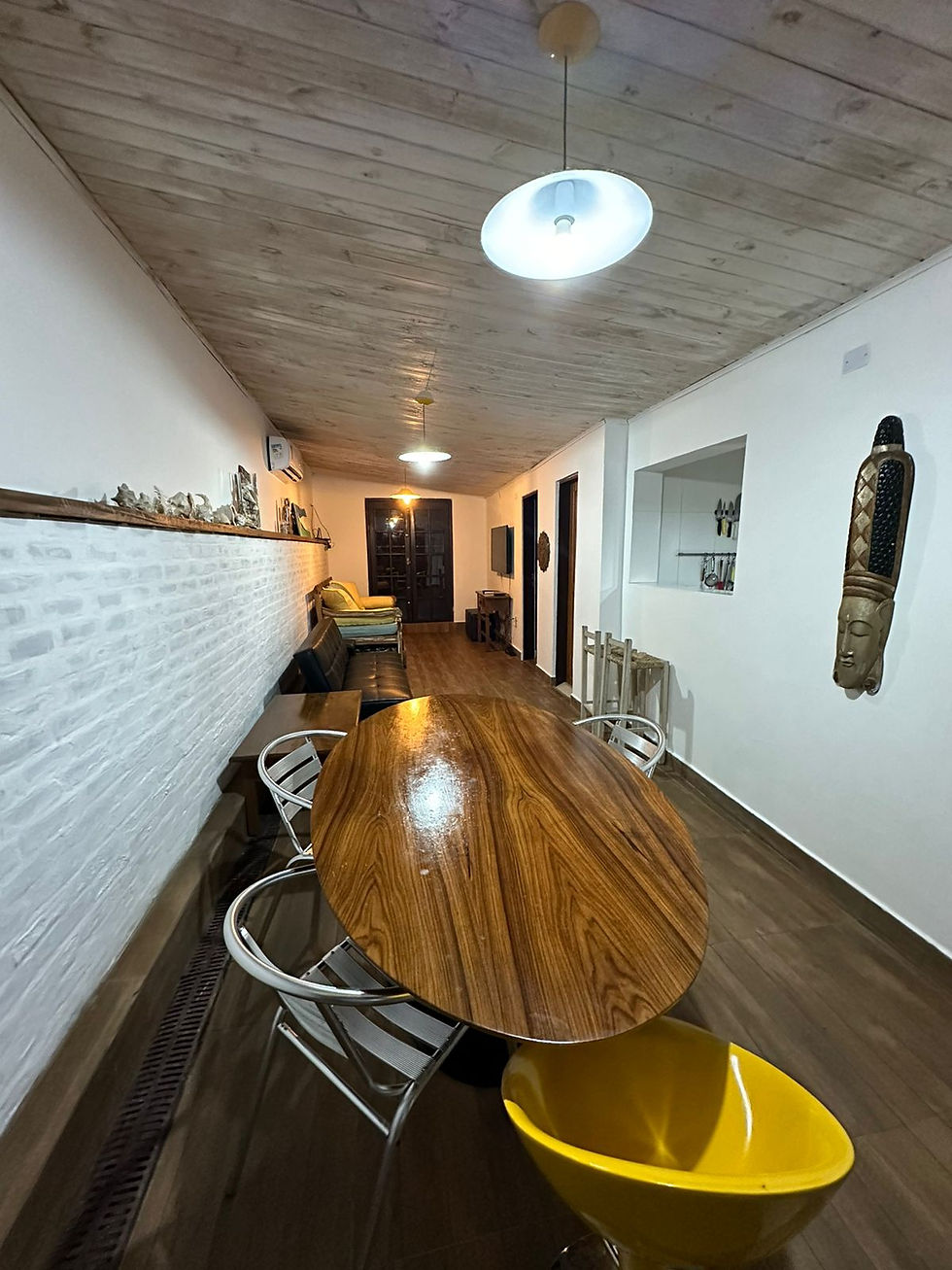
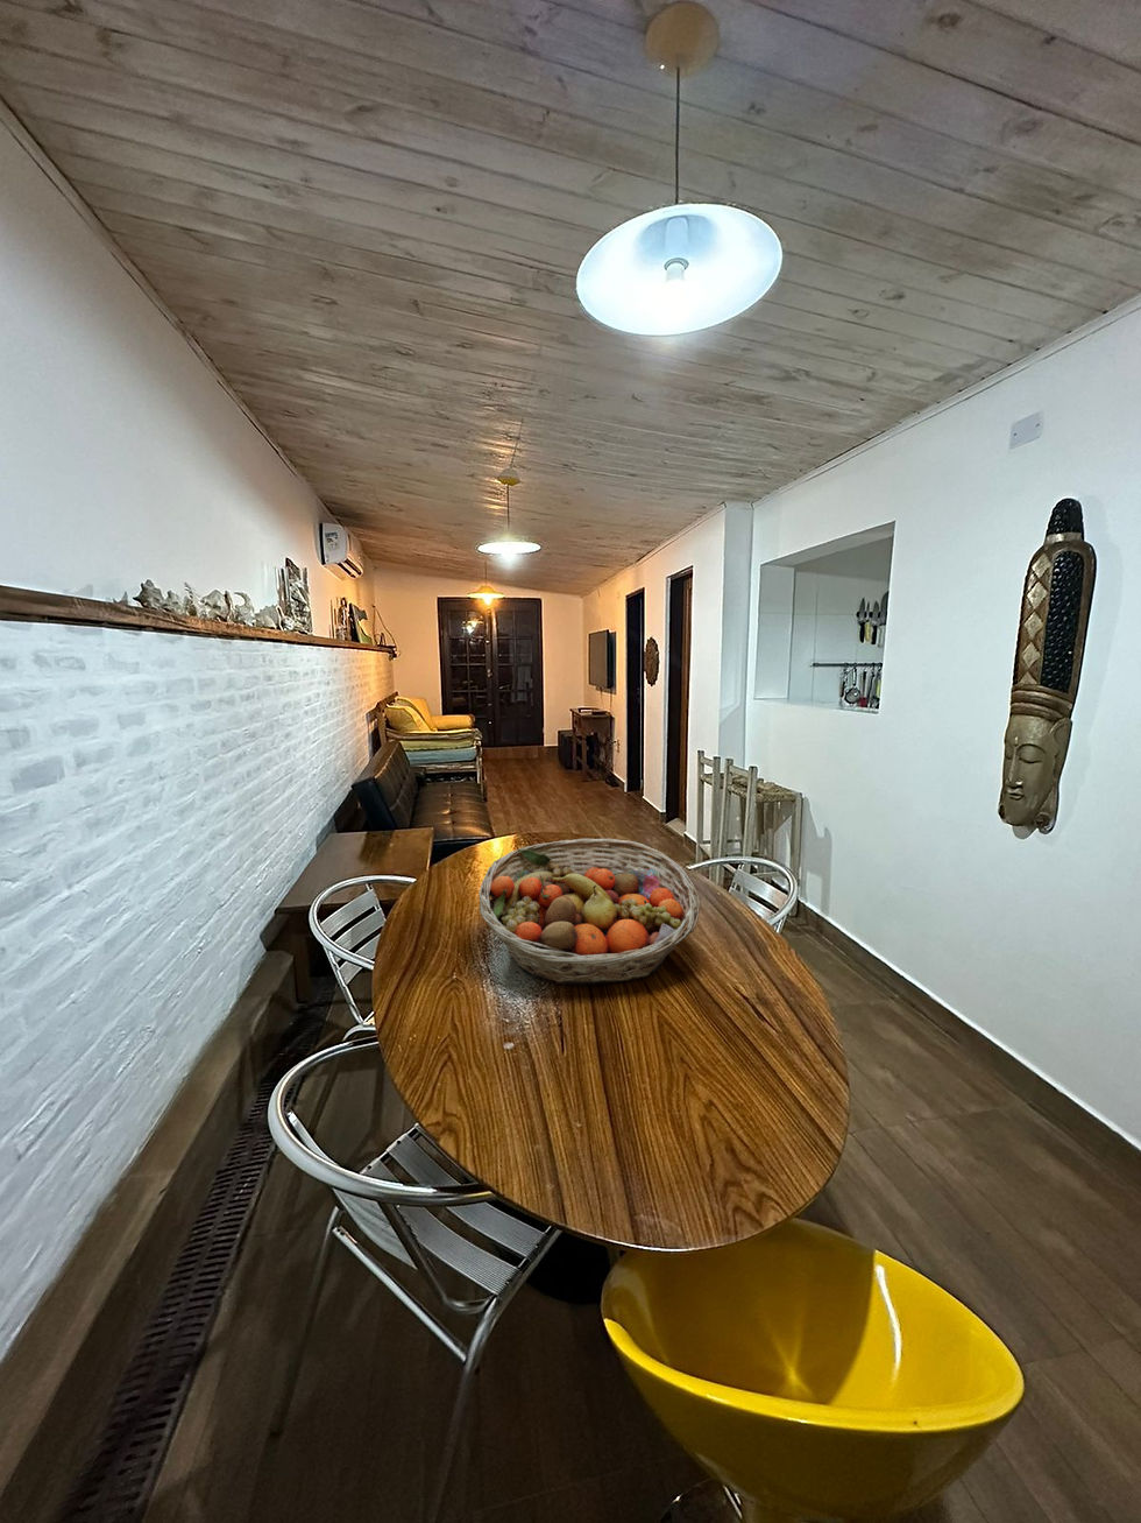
+ fruit basket (588, 905)
